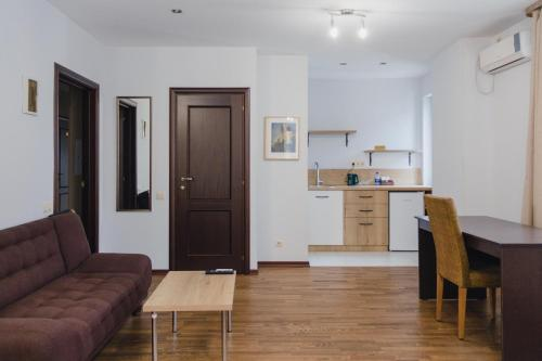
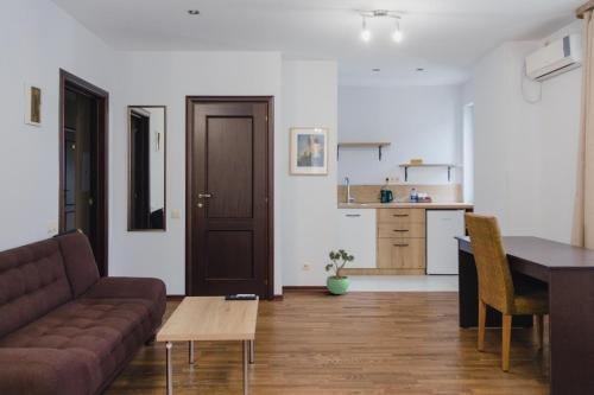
+ potted plant (339, 270)
